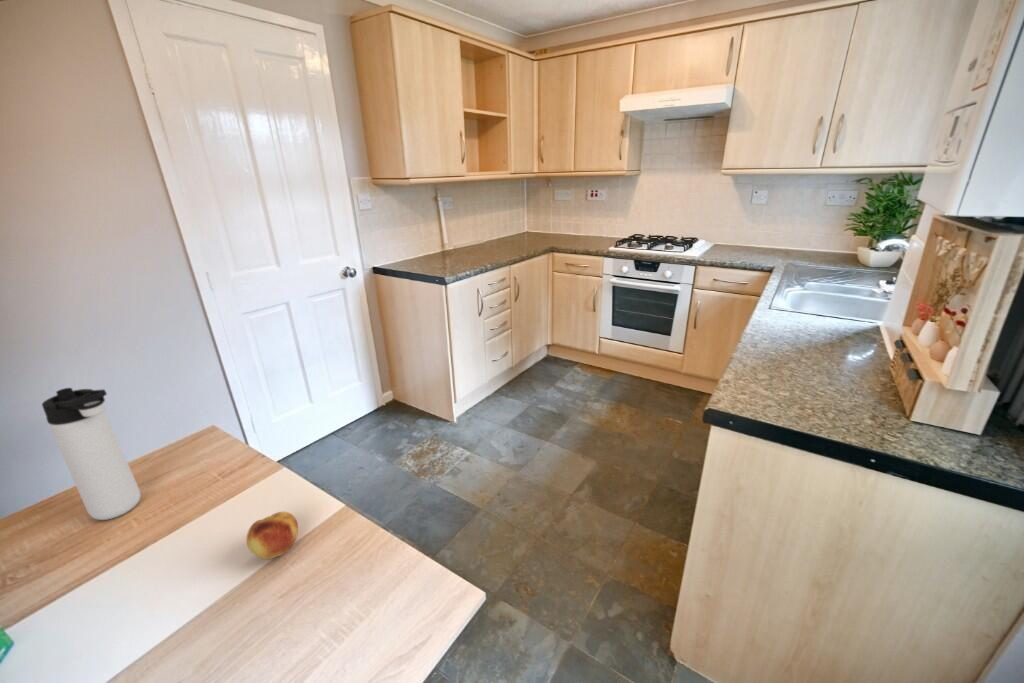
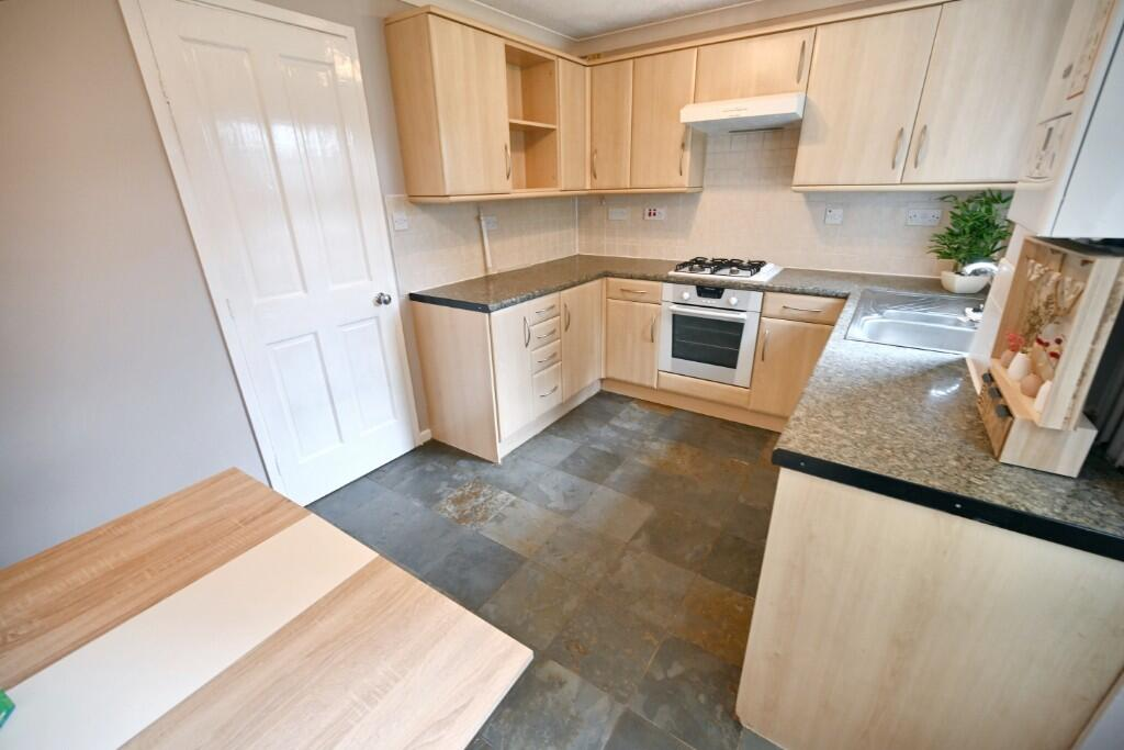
- fruit (273, 534)
- thermos bottle (100, 453)
